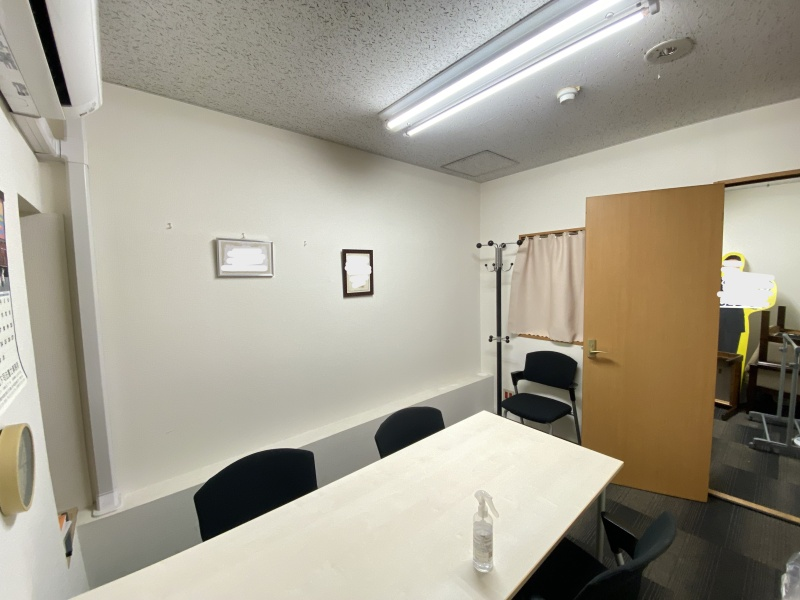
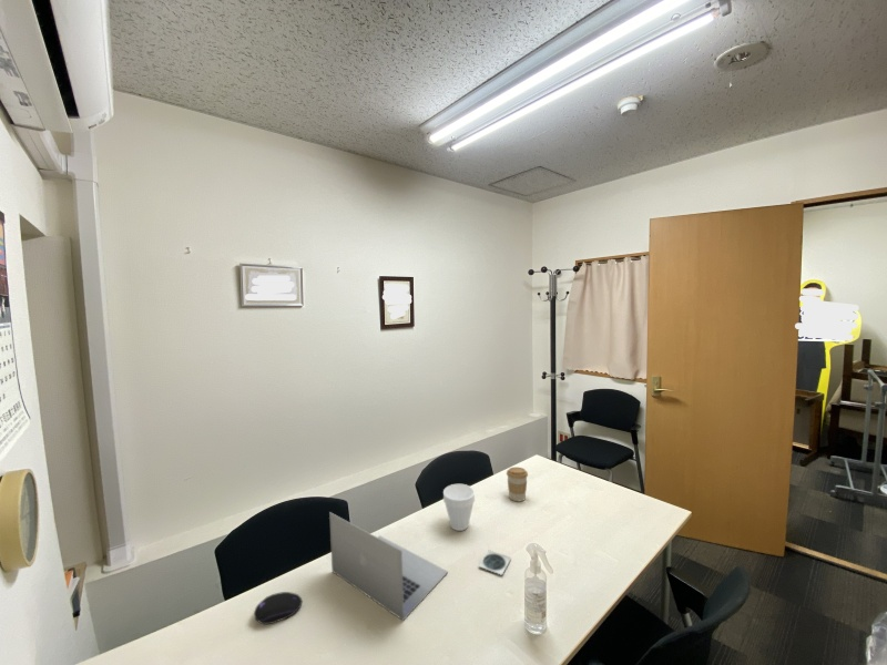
+ computer mouse (278, 604)
+ coaster (495, 562)
+ cup (459, 508)
+ coffee cup (517, 482)
+ laptop (388, 542)
